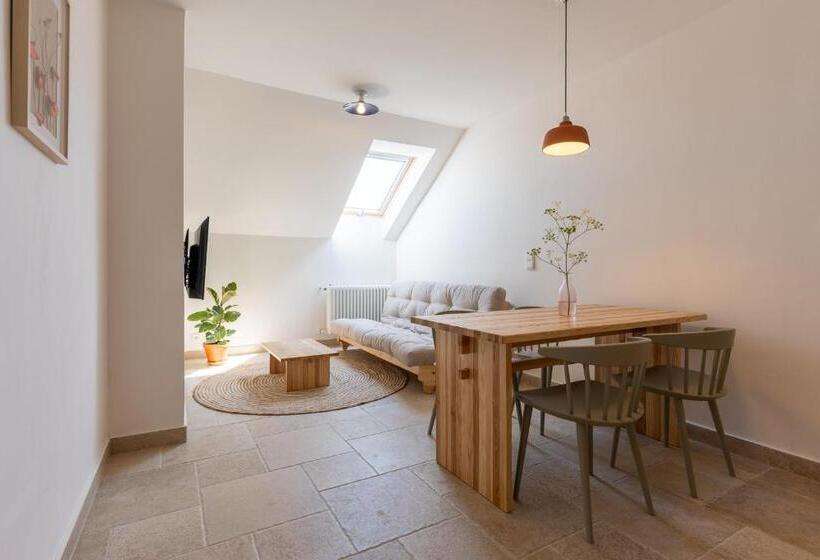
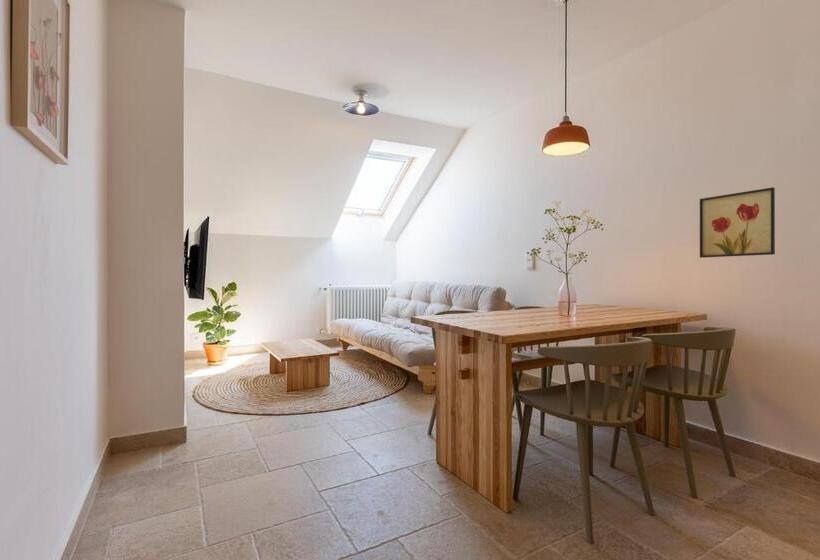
+ wall art (735, 224)
